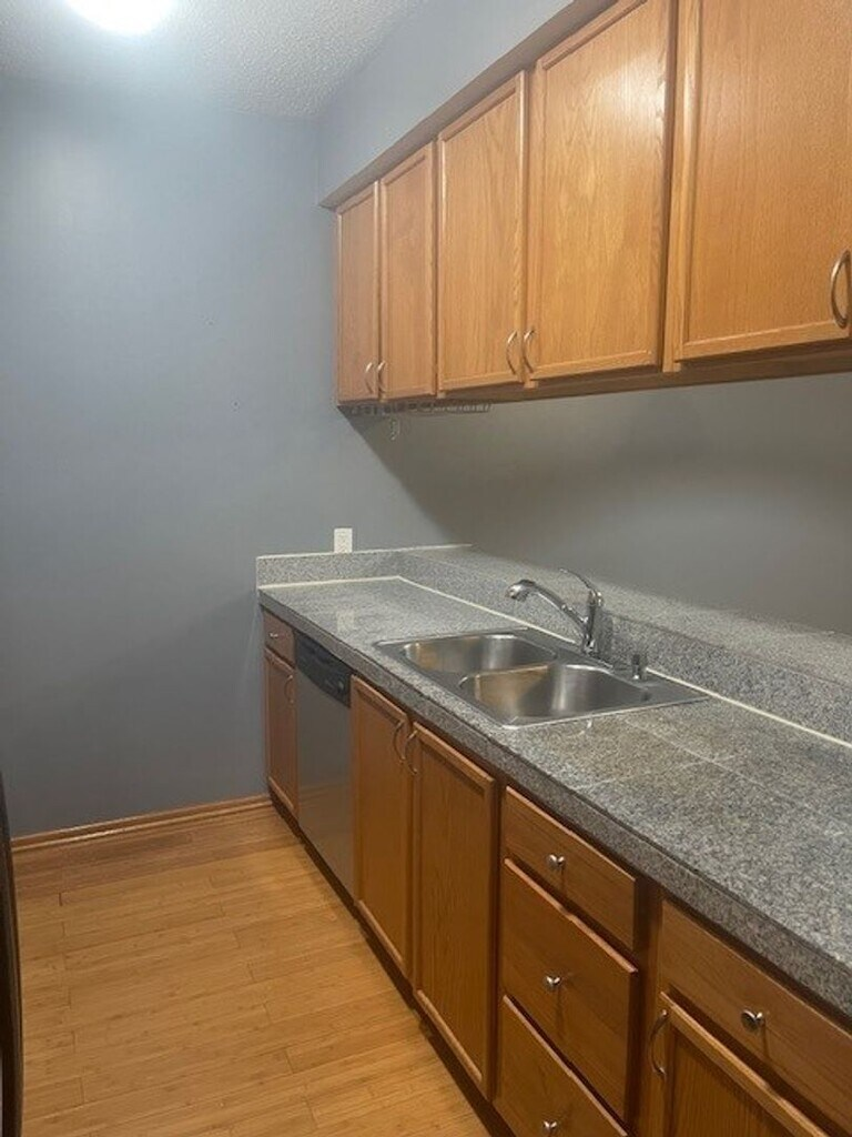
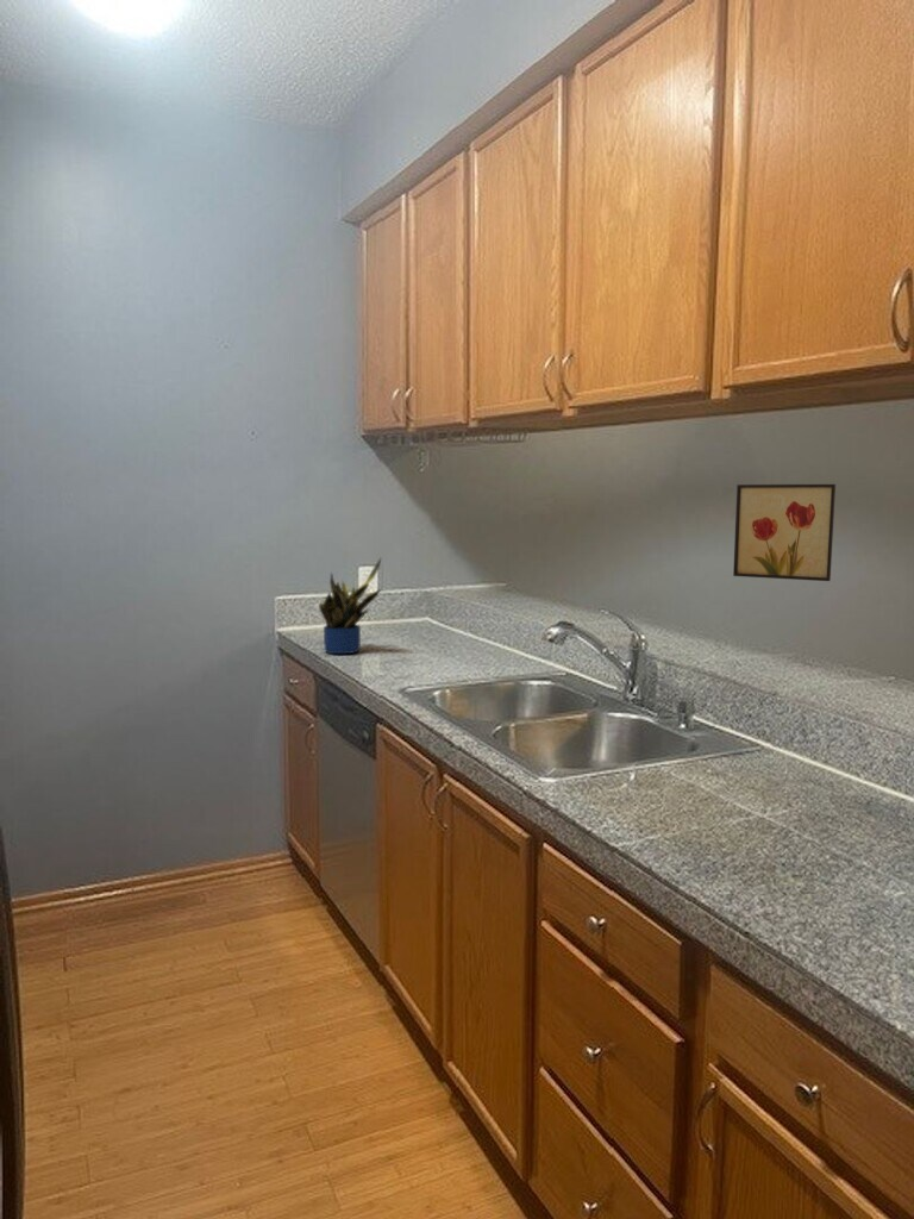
+ potted plant (352, 604)
+ wall art (783, 531)
